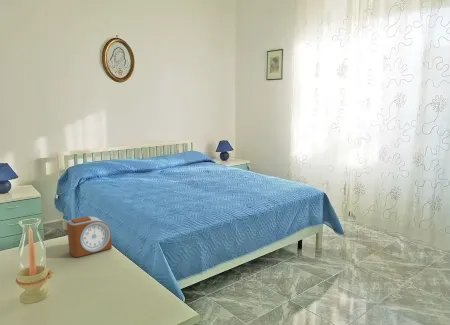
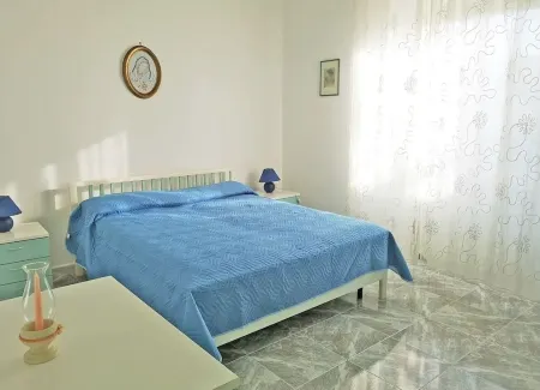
- alarm clock (89, 234)
